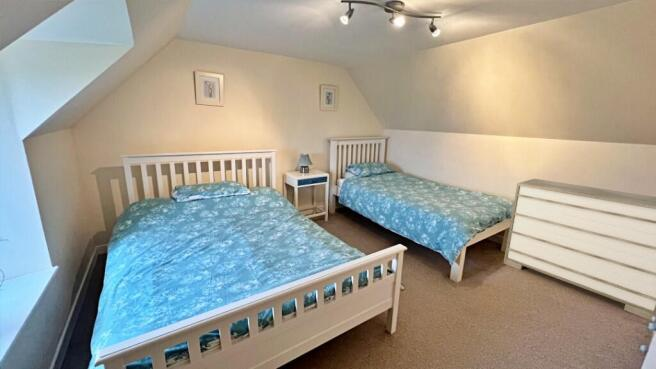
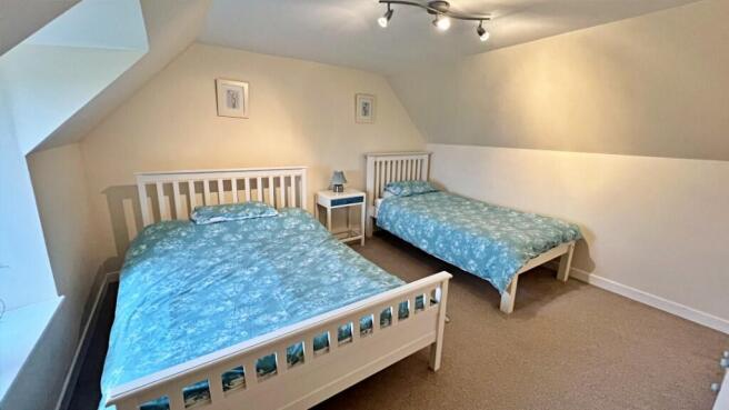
- dresser (583, 237)
